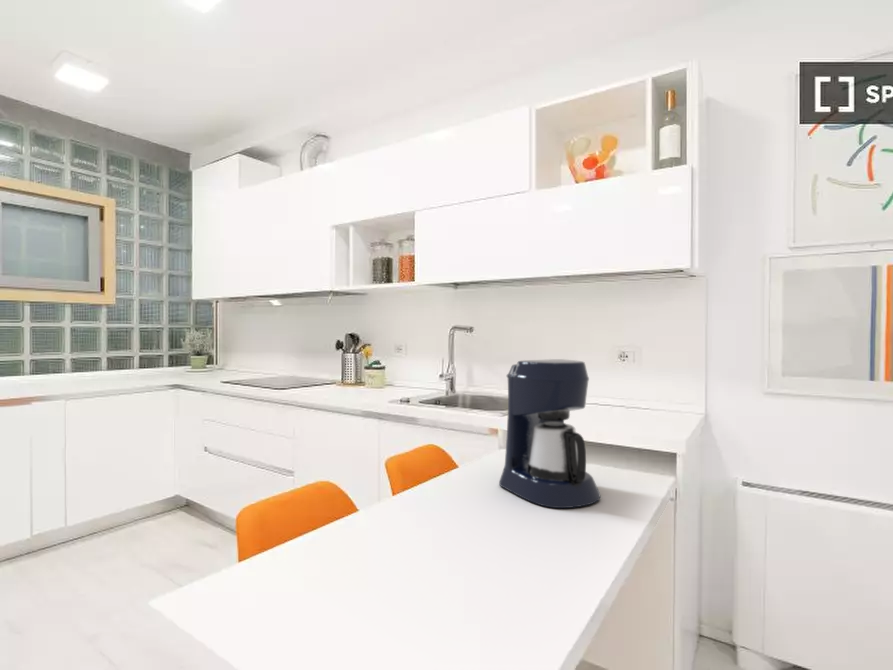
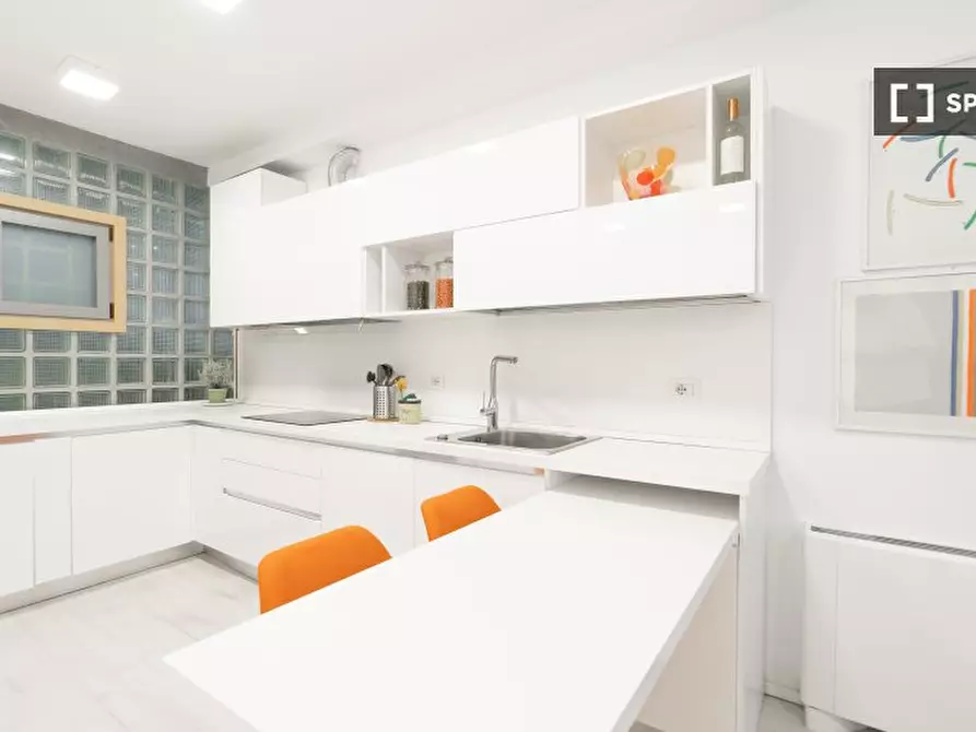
- coffee maker (550, 425)
